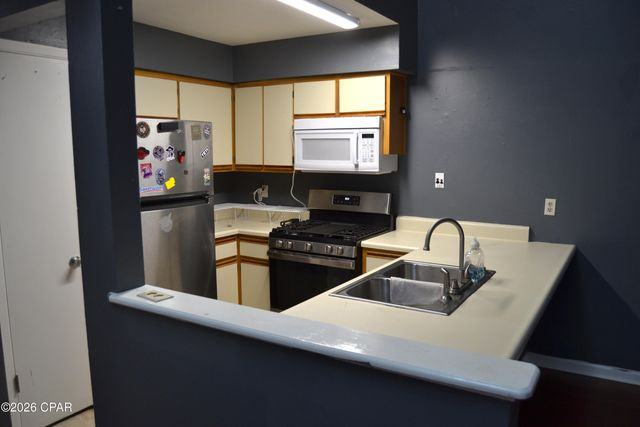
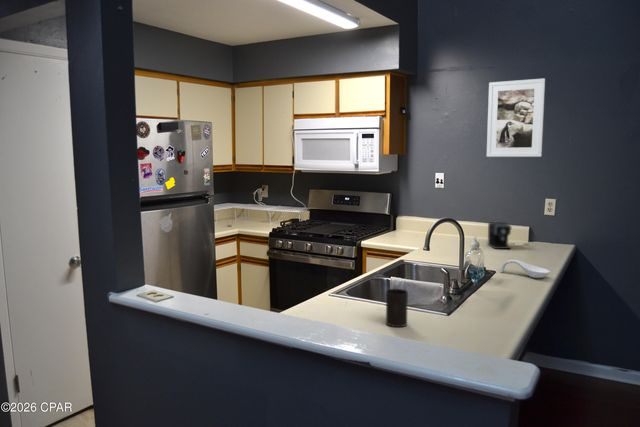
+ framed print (514, 119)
+ cup (396, 307)
+ coffee maker (510, 233)
+ spoon rest (524, 268)
